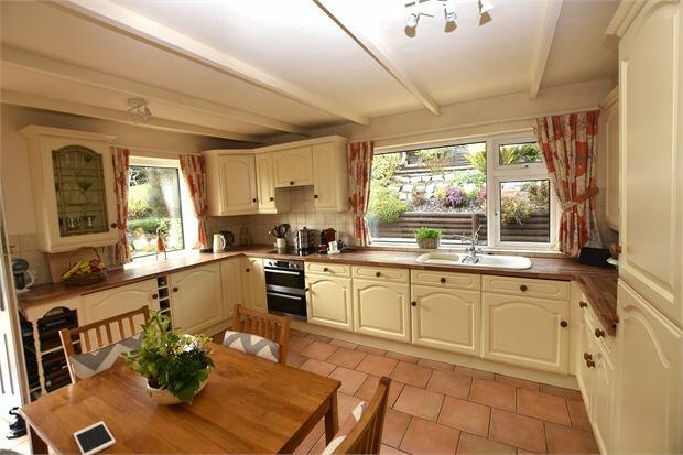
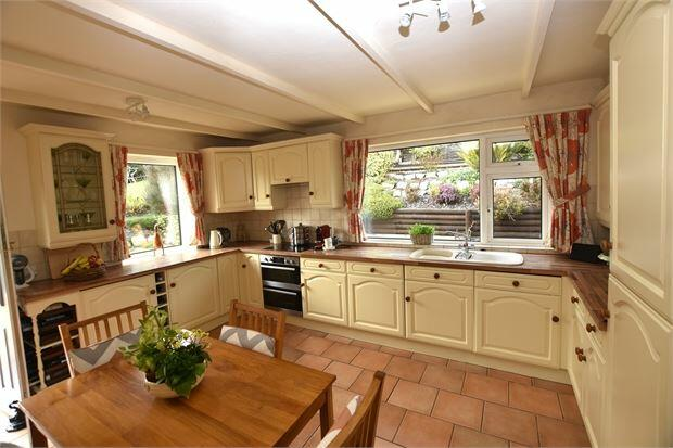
- cell phone (94, 437)
